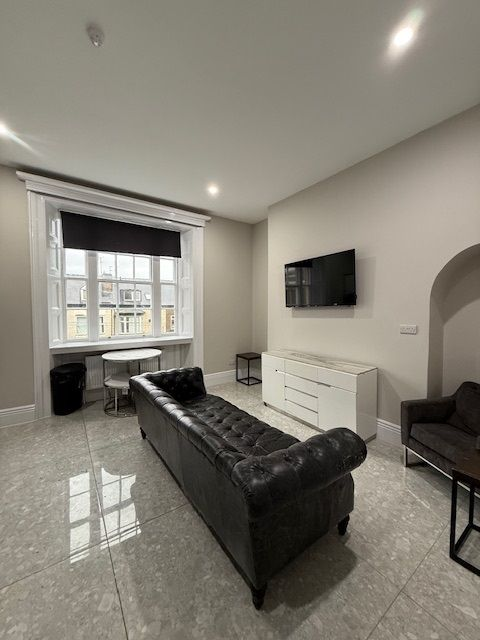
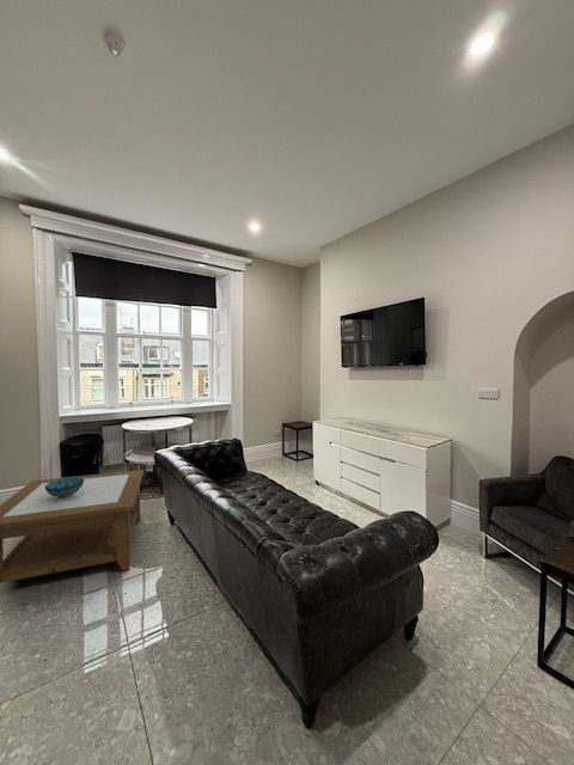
+ decorative bowl (65, 489)
+ coffee table (77, 520)
